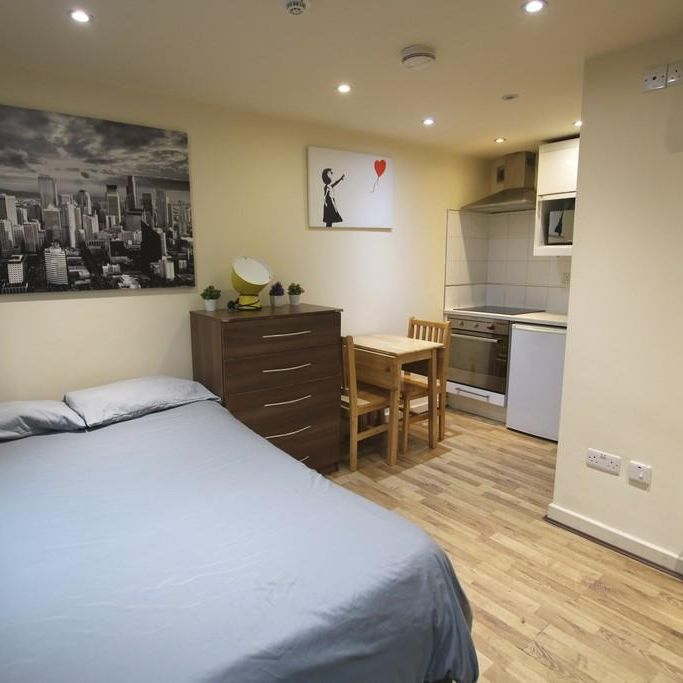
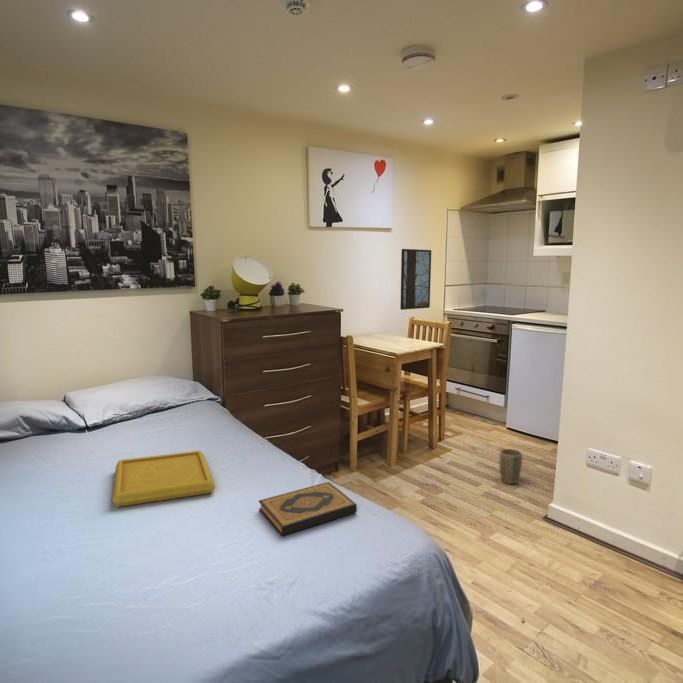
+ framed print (416, 279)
+ serving tray (163, 475)
+ plant pot (510, 466)
+ hardback book (307, 506)
